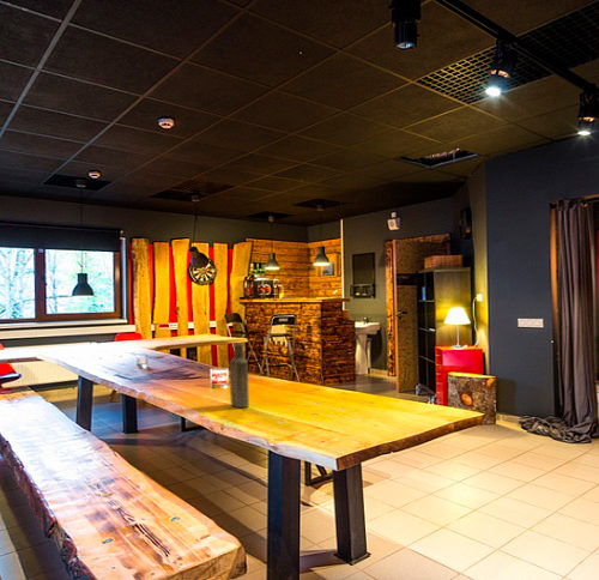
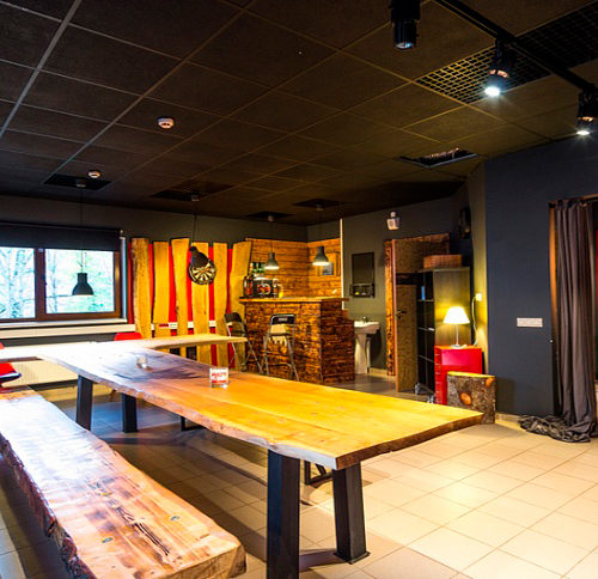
- bottle (237, 374)
